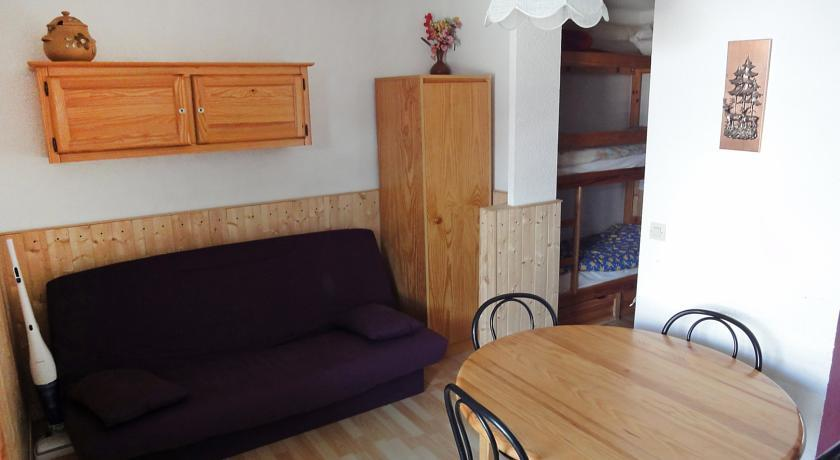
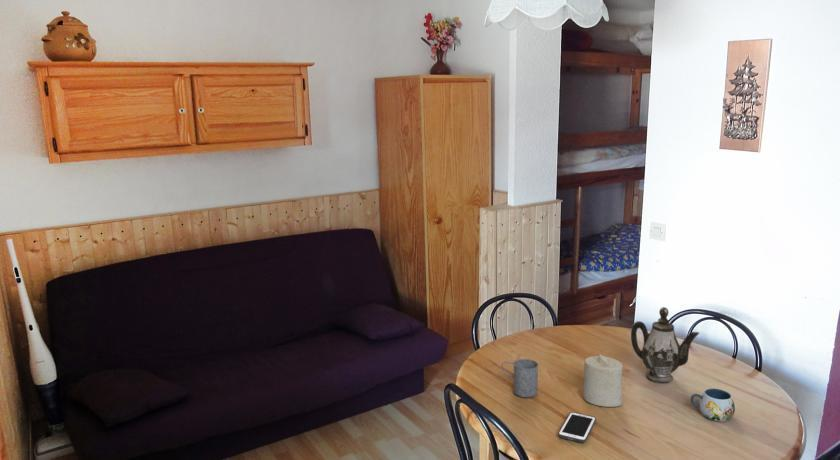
+ cell phone (577, 426)
+ mug (519, 377)
+ teapot (663, 343)
+ mug (712, 404)
+ candle (603, 377)
